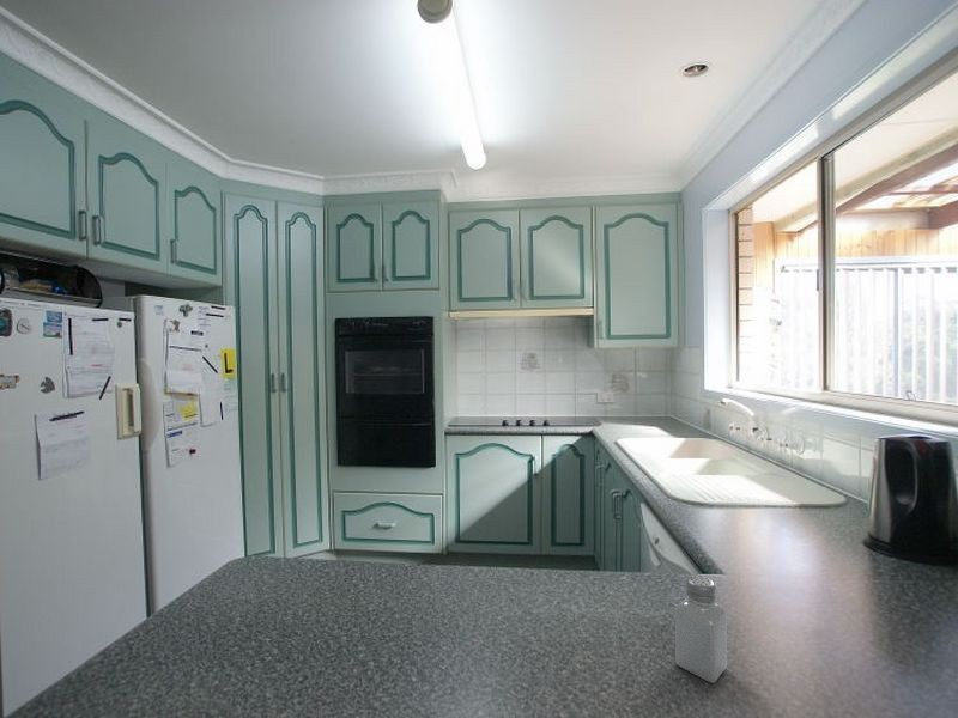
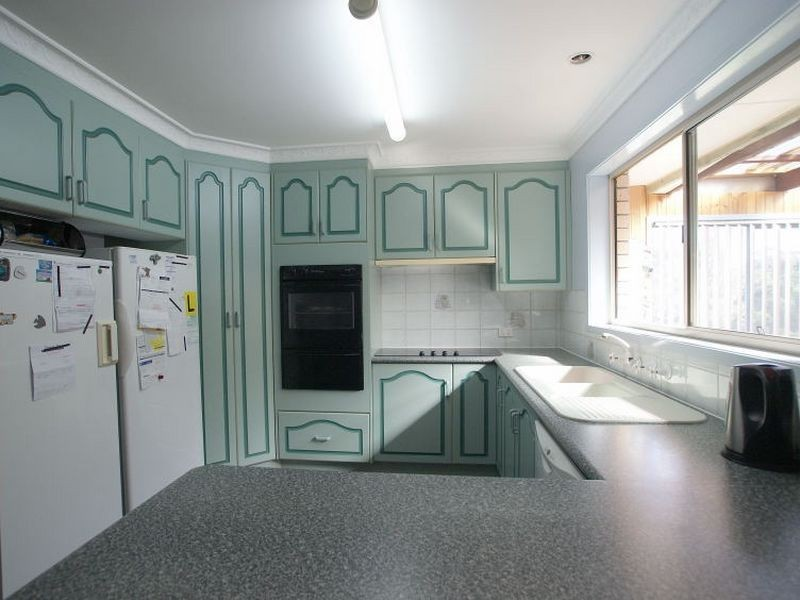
- saltshaker (701, 622)
